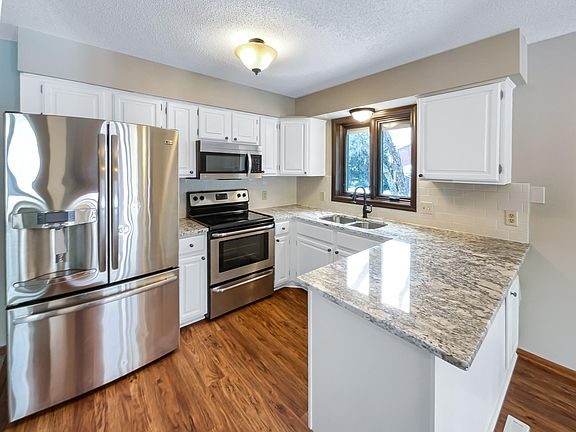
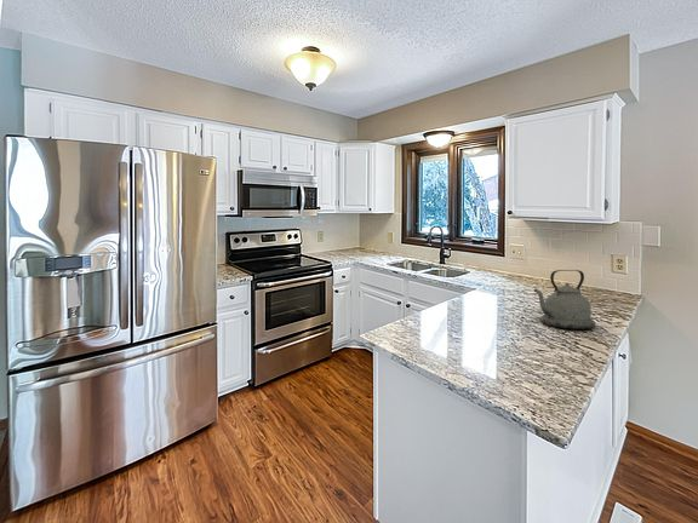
+ kettle (565, 297)
